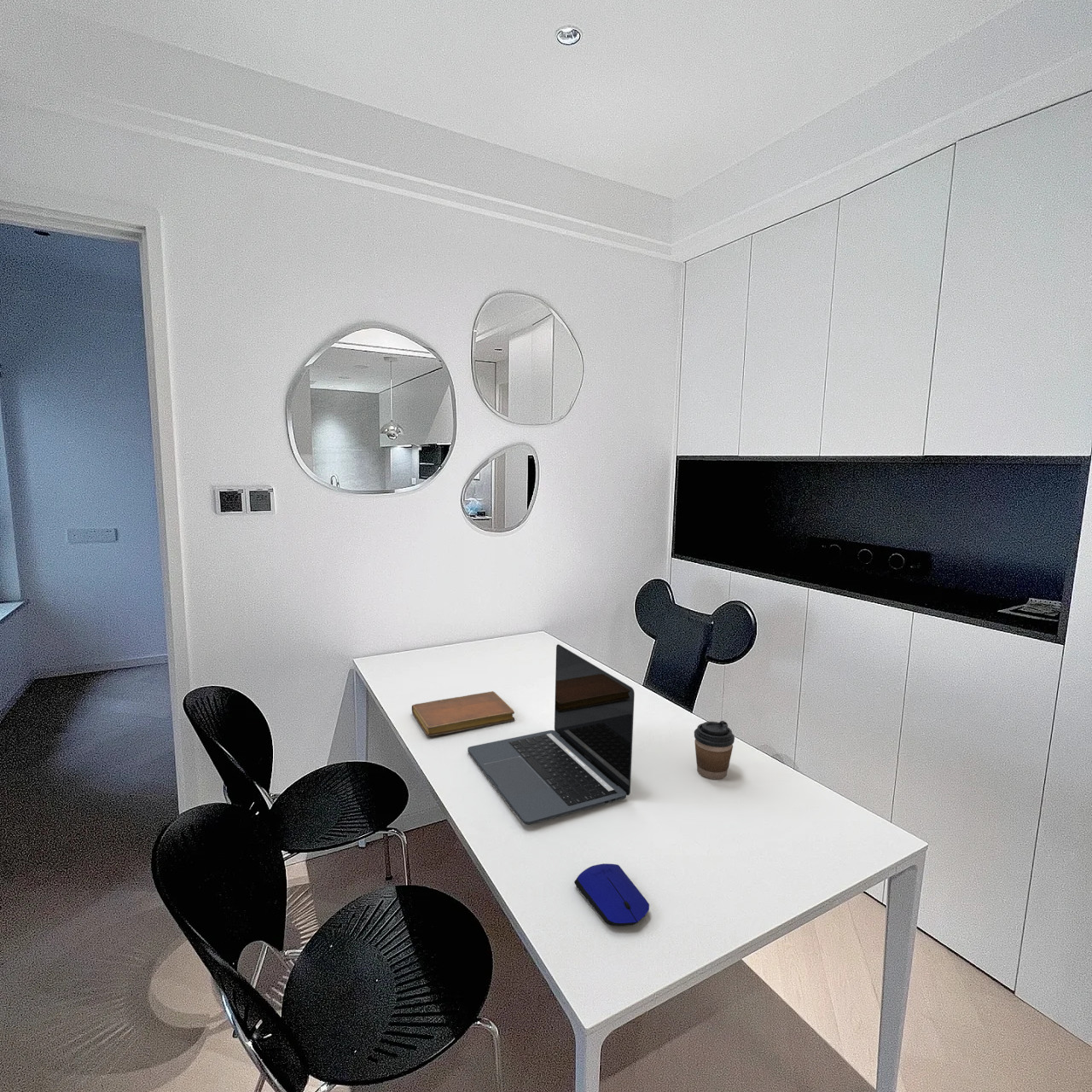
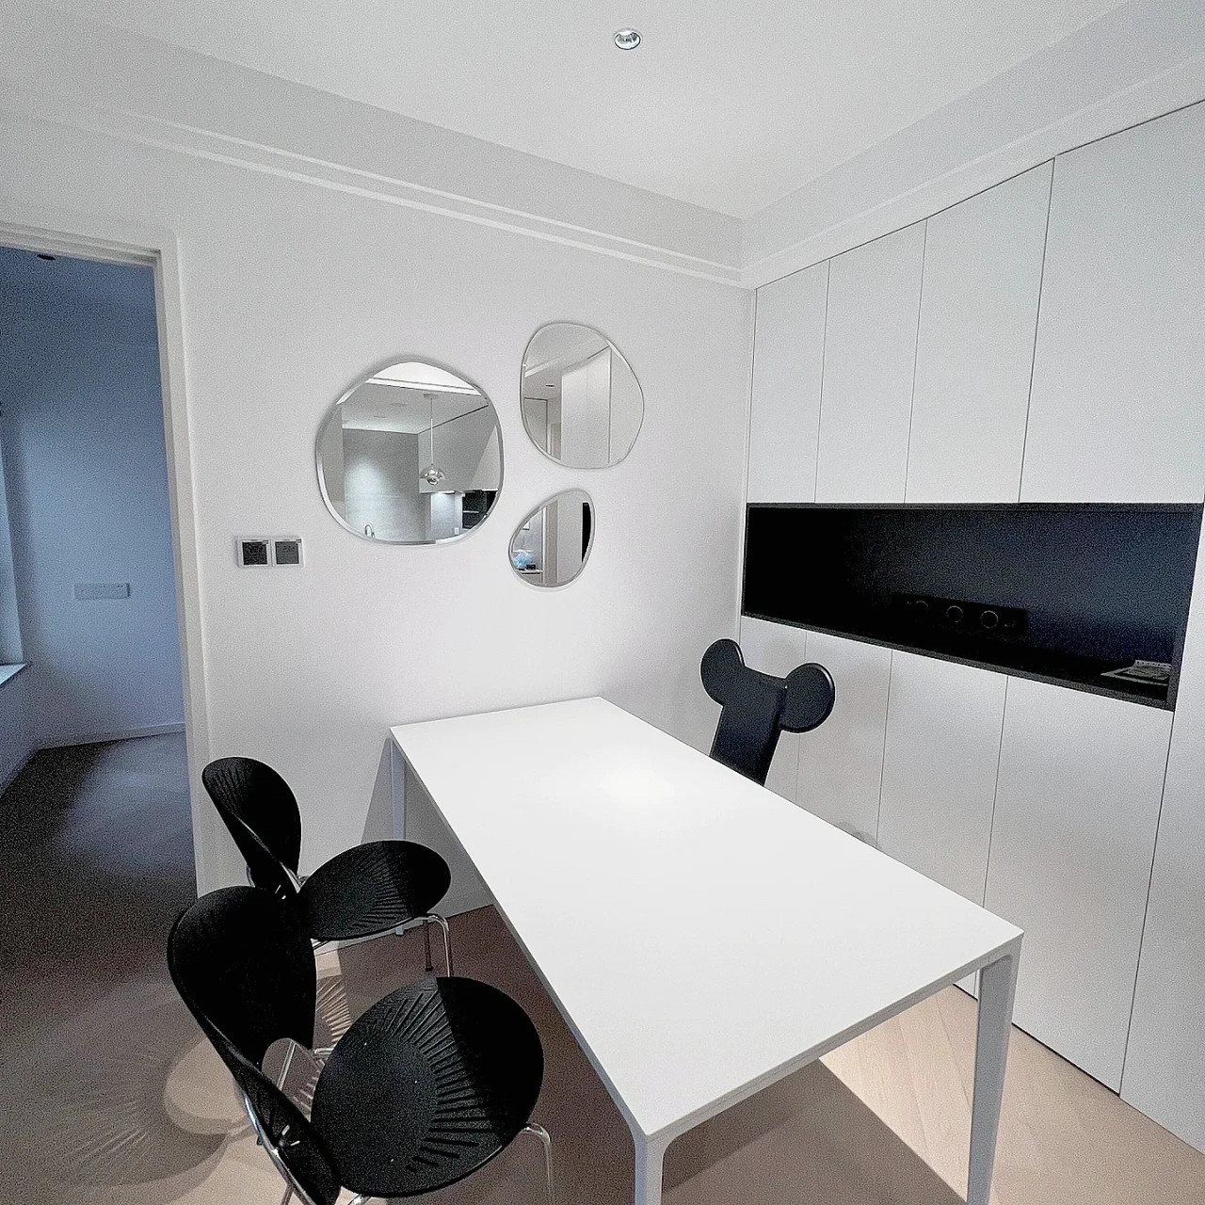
- coffee cup (713, 747)
- laptop (543, 731)
- notebook (462, 712)
- computer mouse (612, 891)
